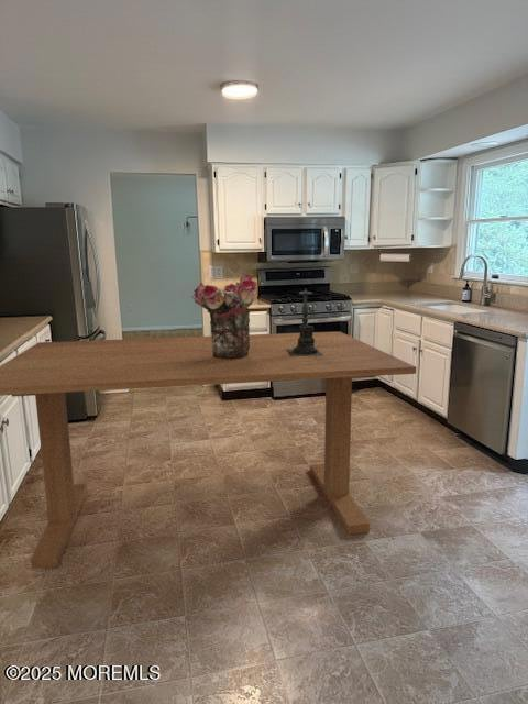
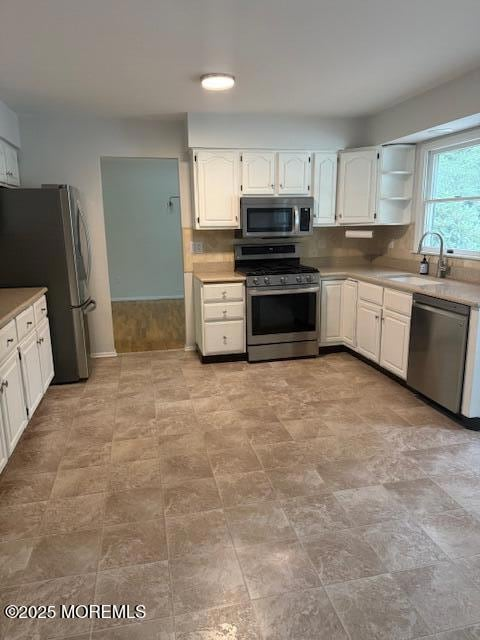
- dining table (204, 384)
- candle holder (304, 317)
- bouquet (227, 314)
